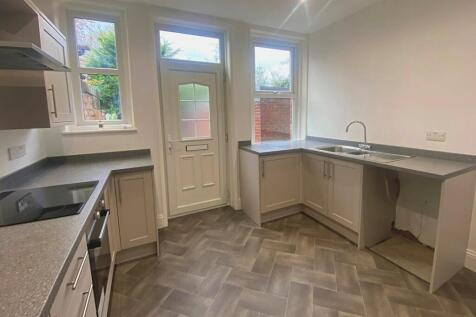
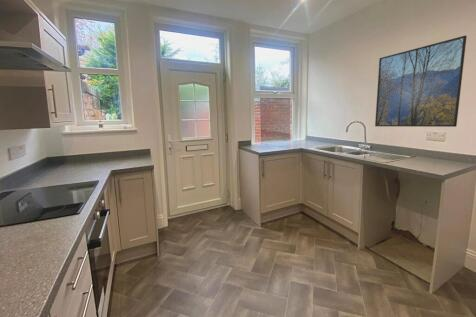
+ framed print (413, 88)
